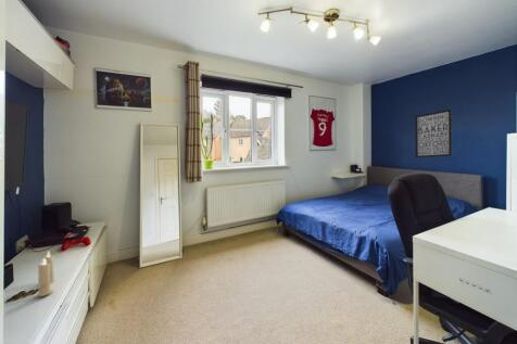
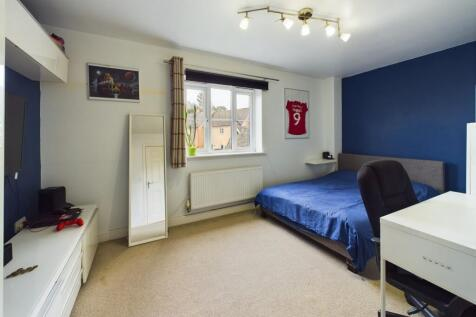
- wall art (432, 135)
- candle (47, 270)
